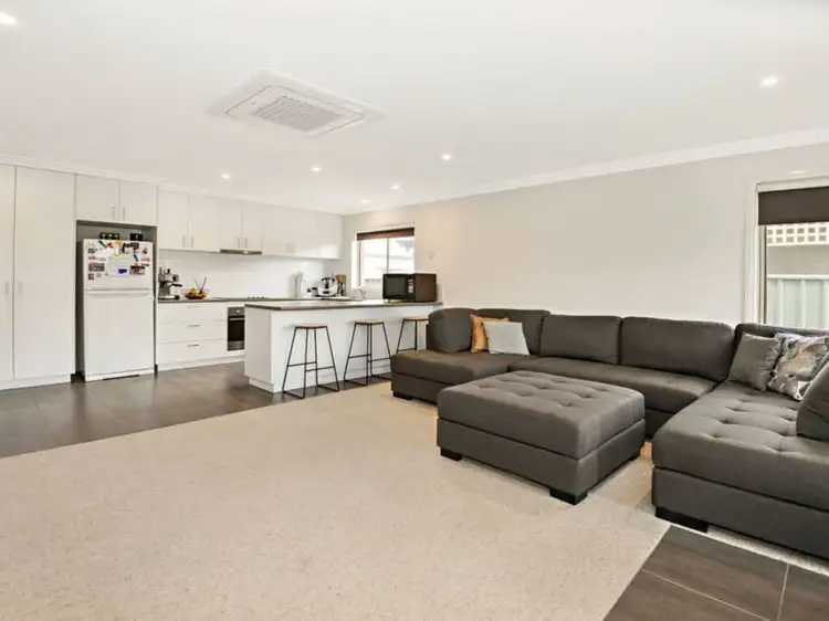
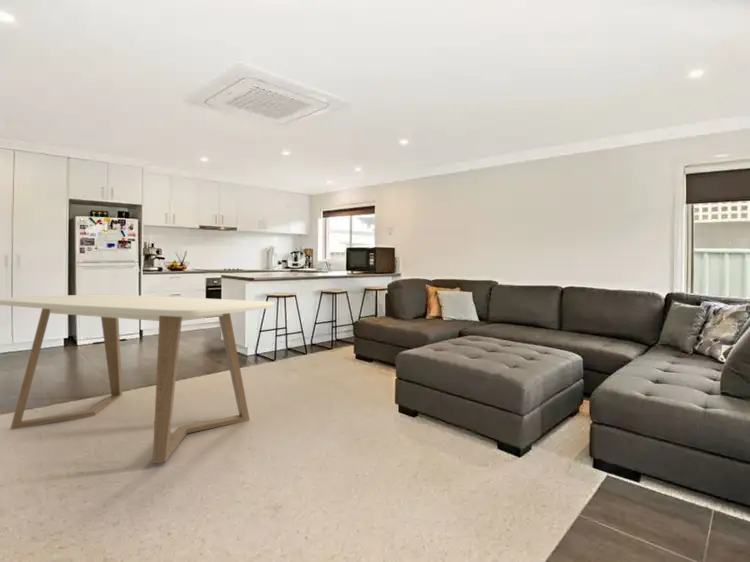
+ dining table (120, 362)
